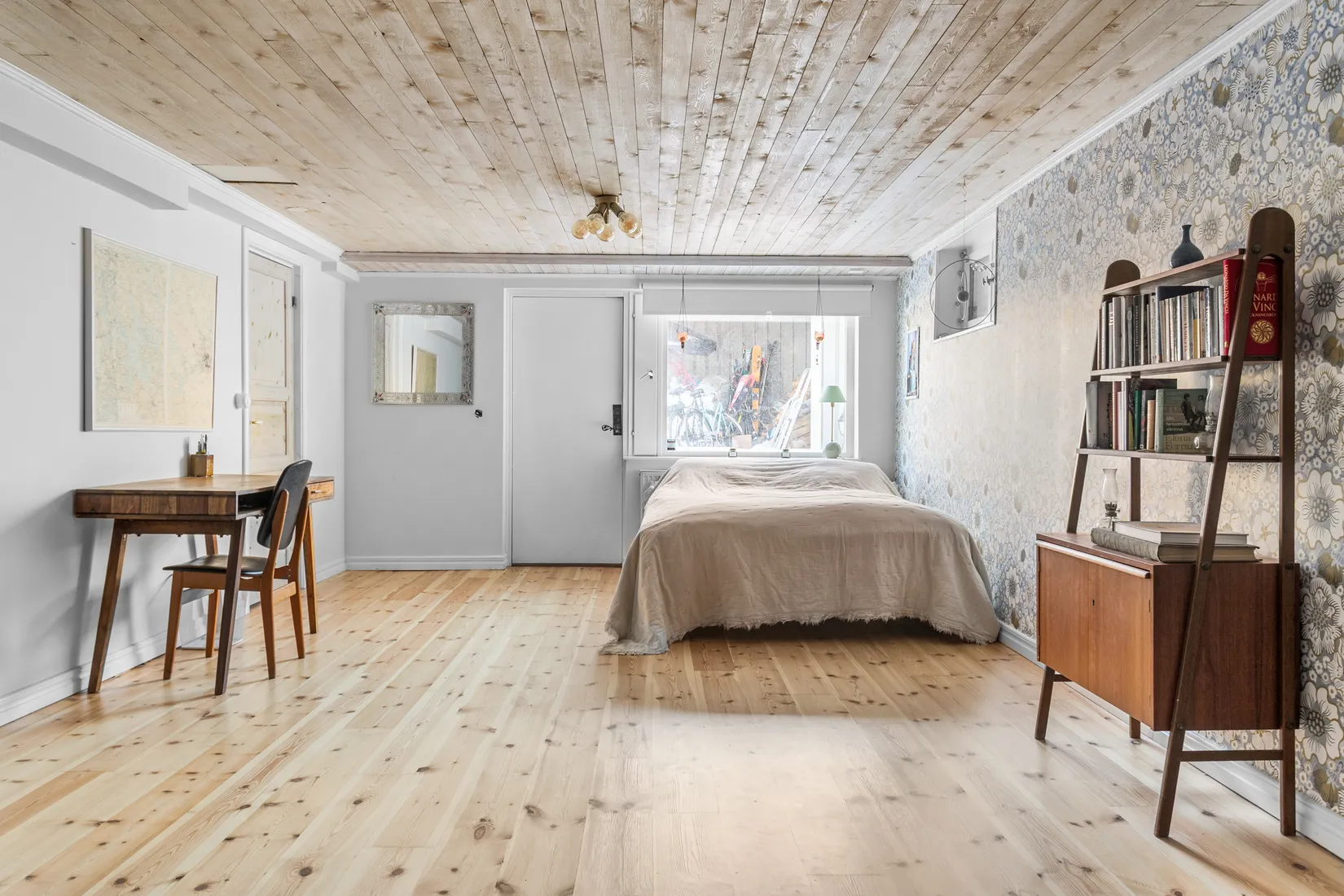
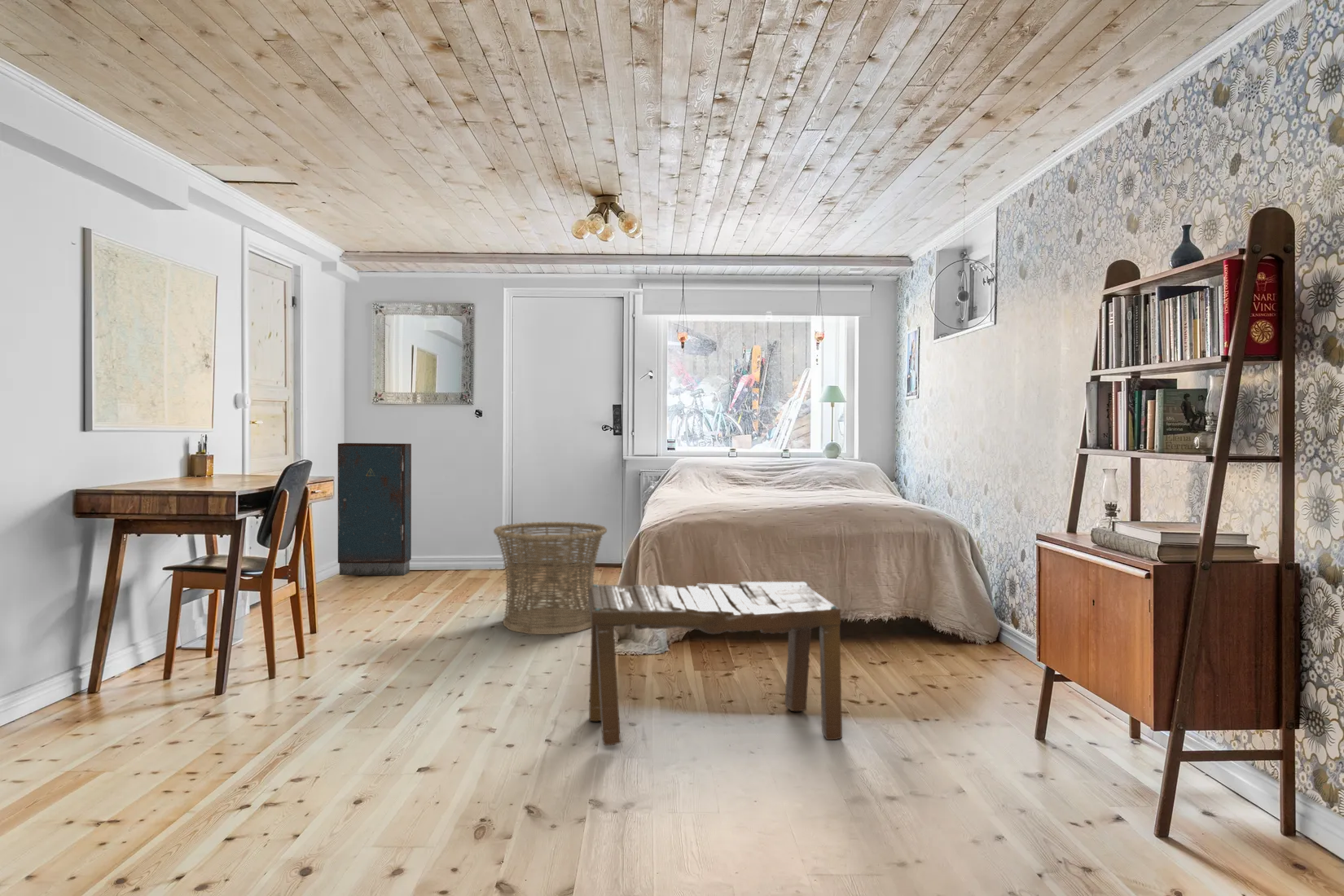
+ basket (550, 575)
+ cabinet (373, 508)
+ bench (709, 633)
